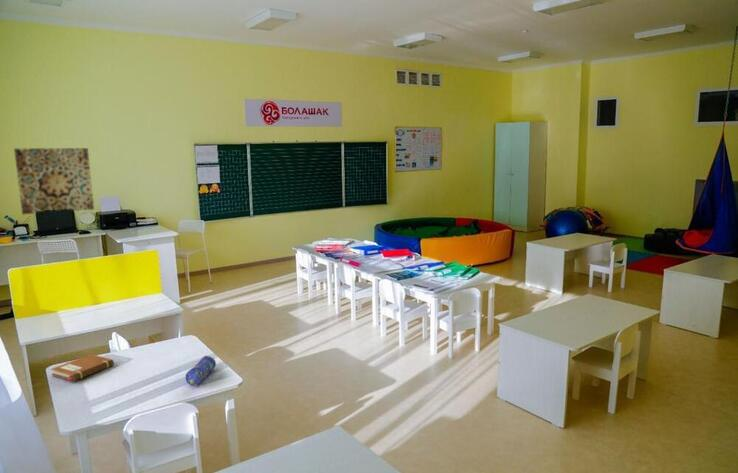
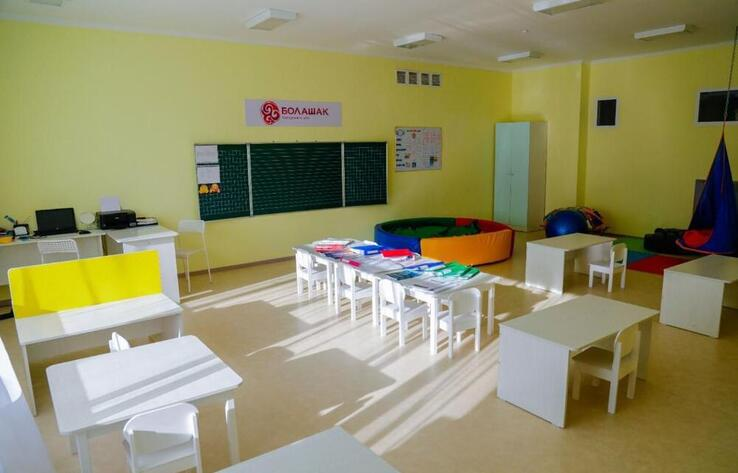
- pencil case (200, 369)
- notebook (82, 367)
- wall art (55, 180)
